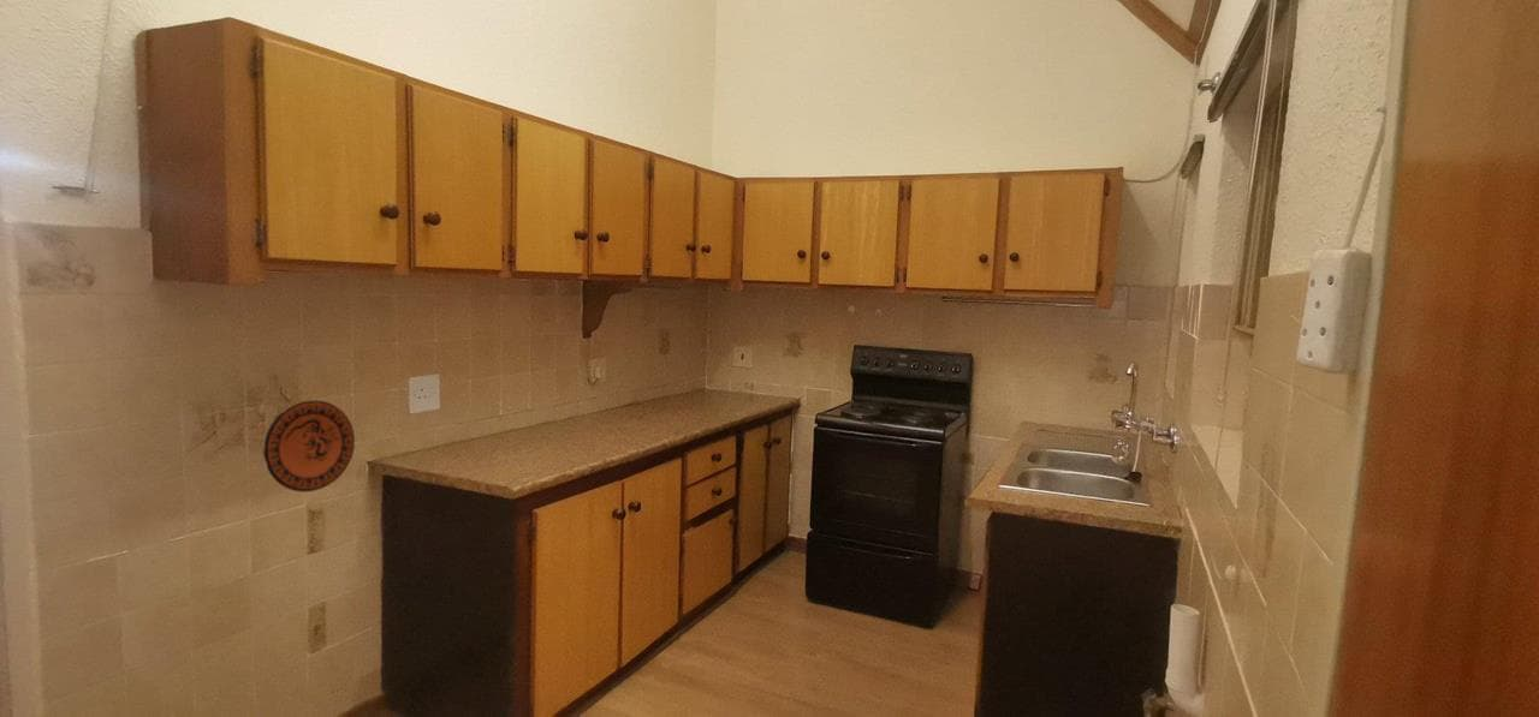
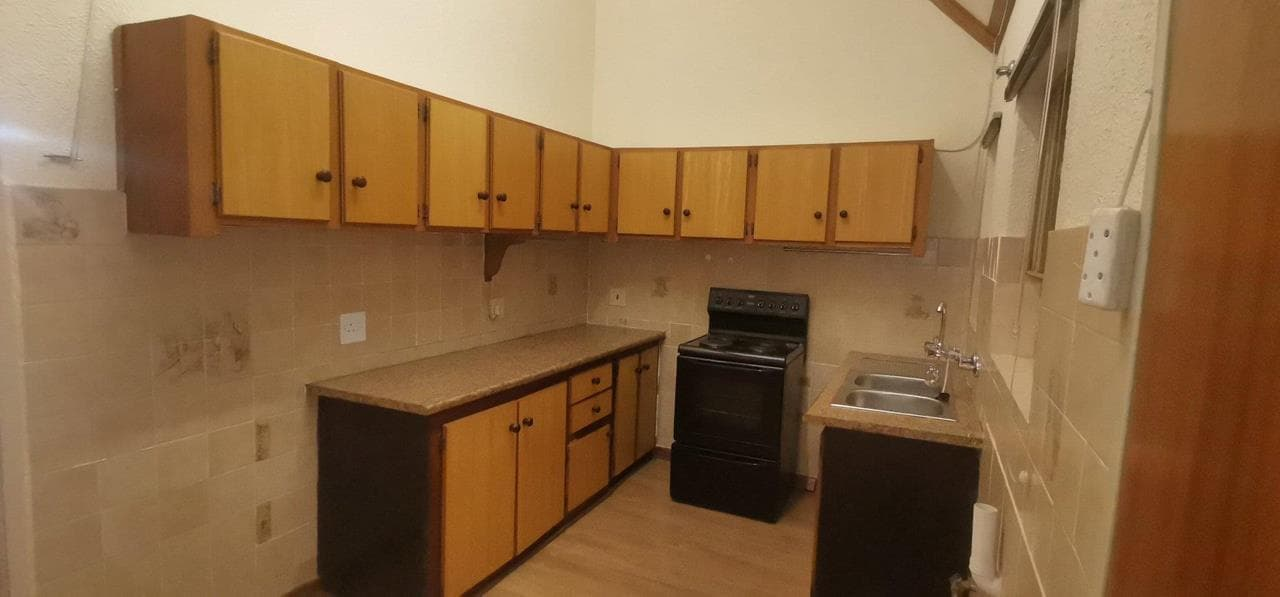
- decorative plate (310, 446)
